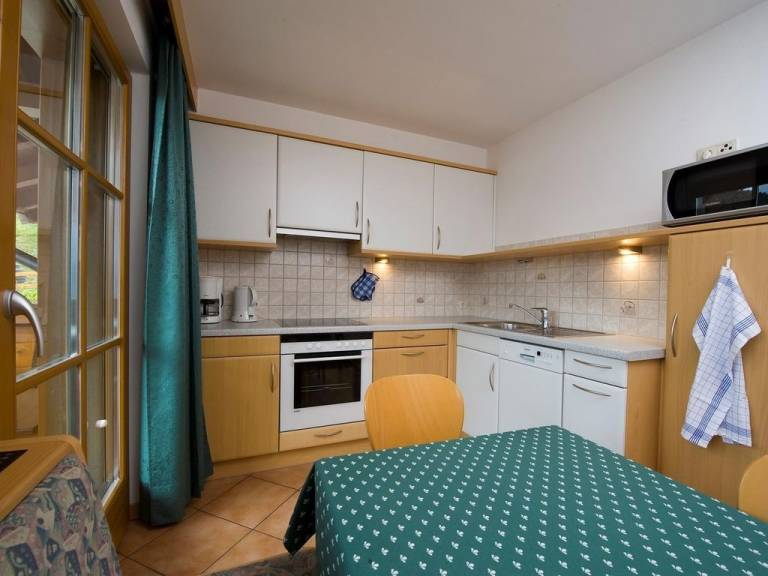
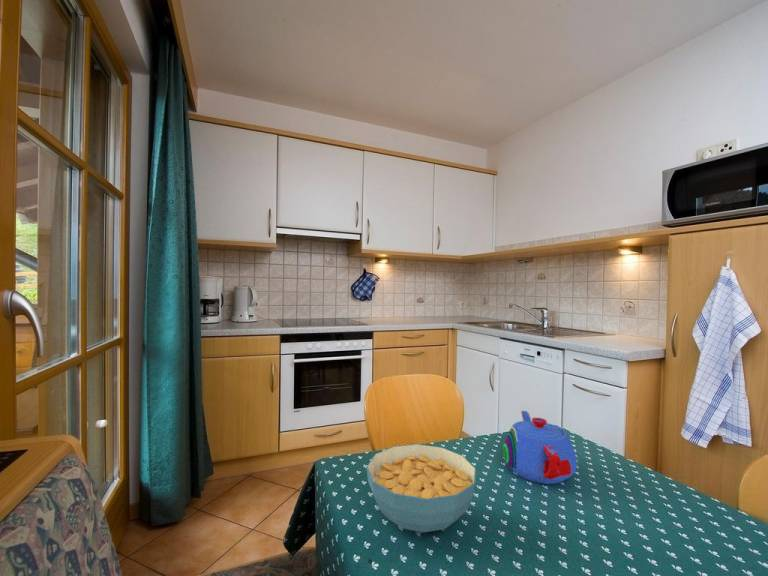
+ cereal bowl (420, 494)
+ teapot (537, 443)
